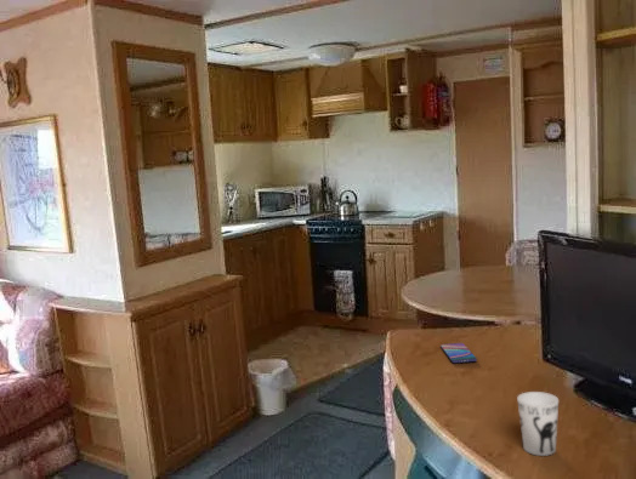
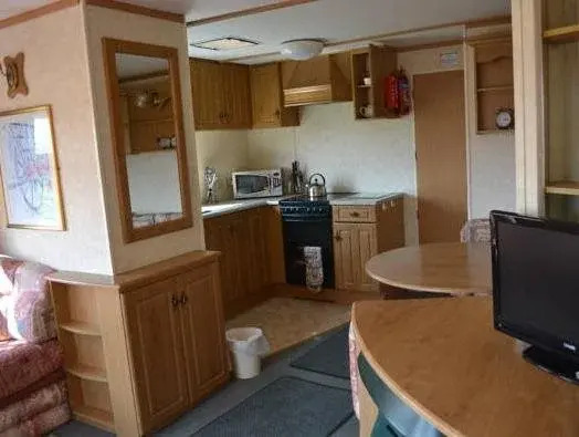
- smartphone (458, 352)
- cup (538, 423)
